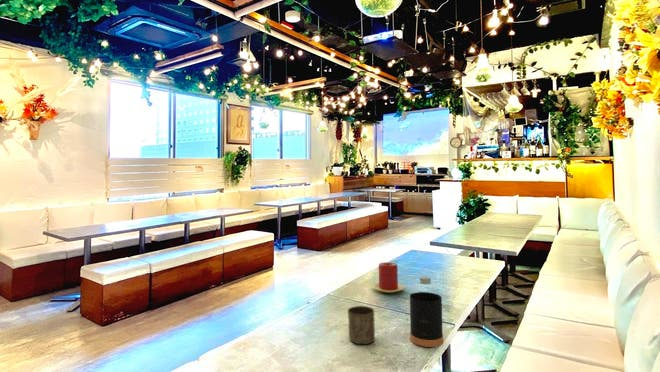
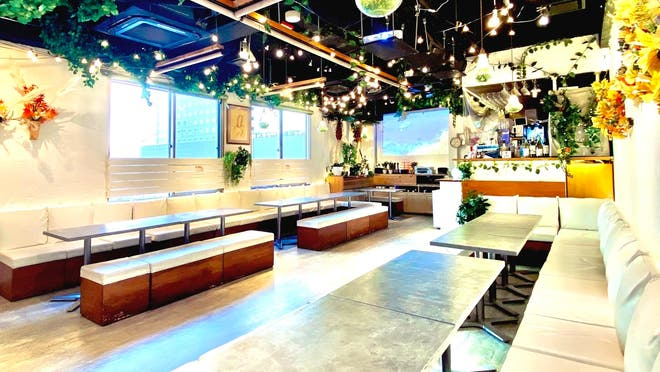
- bottle (425, 308)
- candle (388, 276)
- cup (361, 324)
